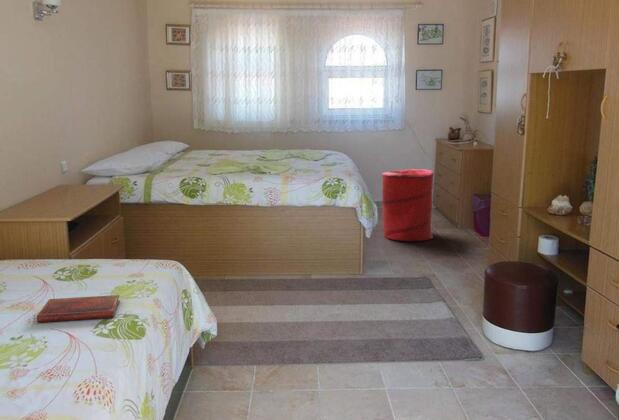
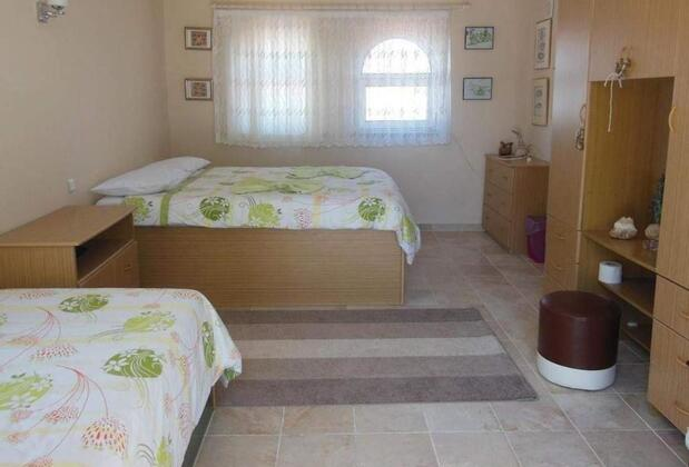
- diary (80, 308)
- laundry hamper (406, 203)
